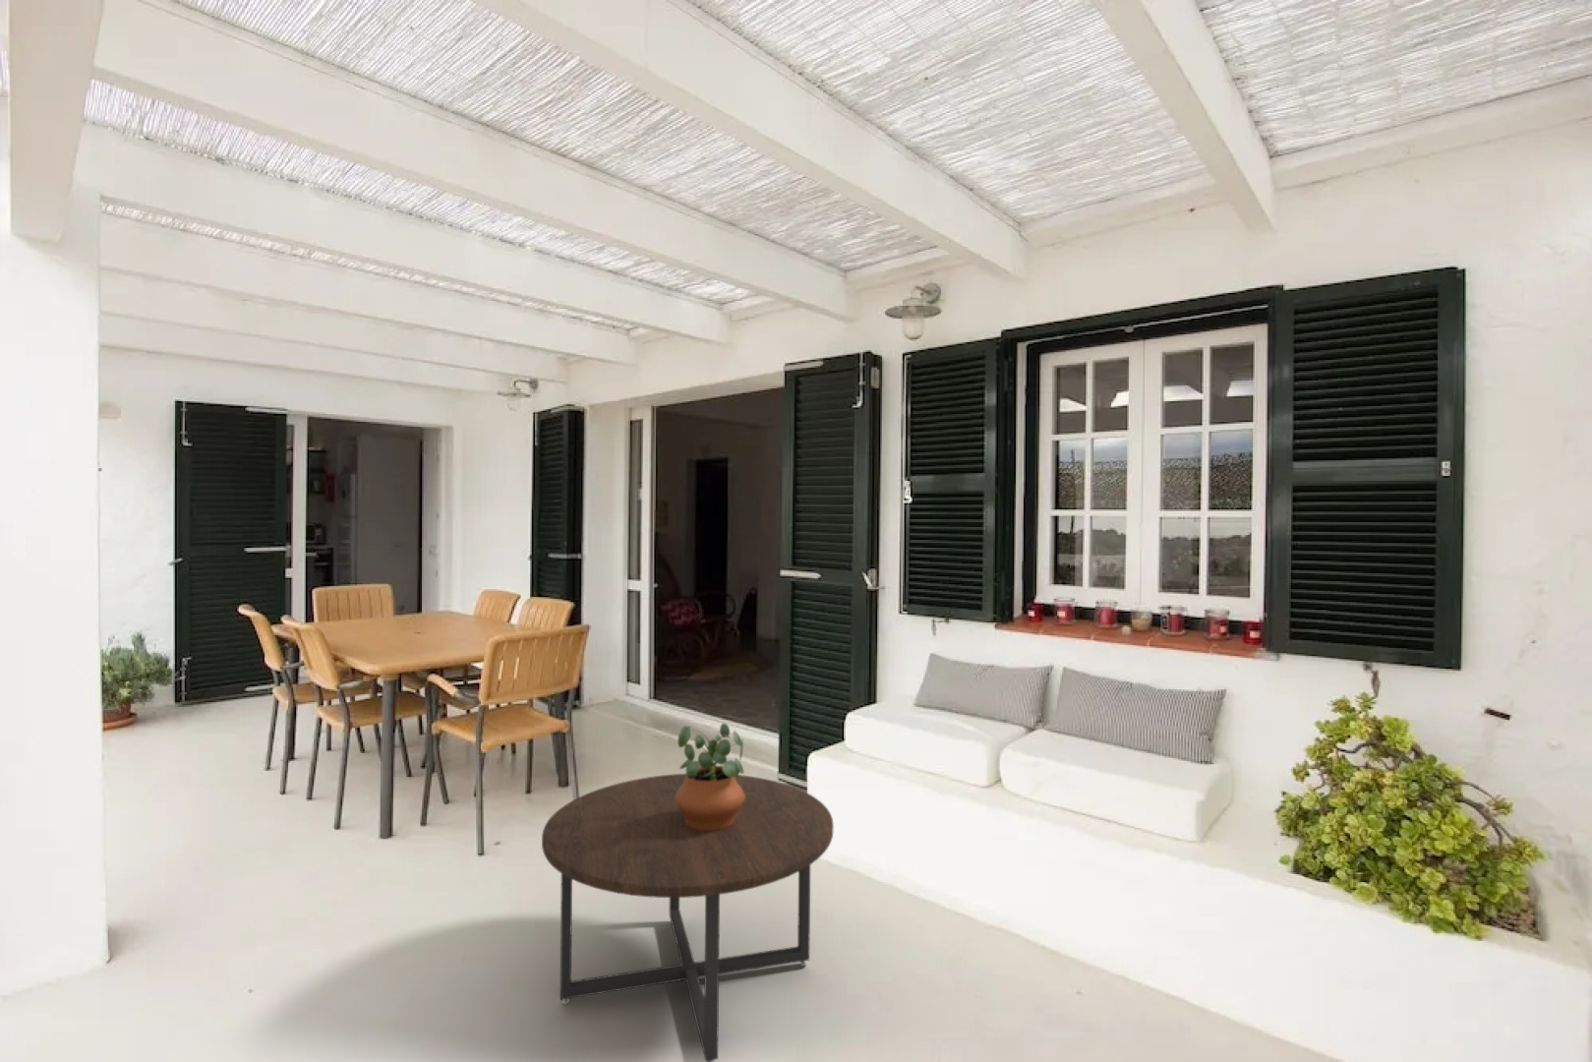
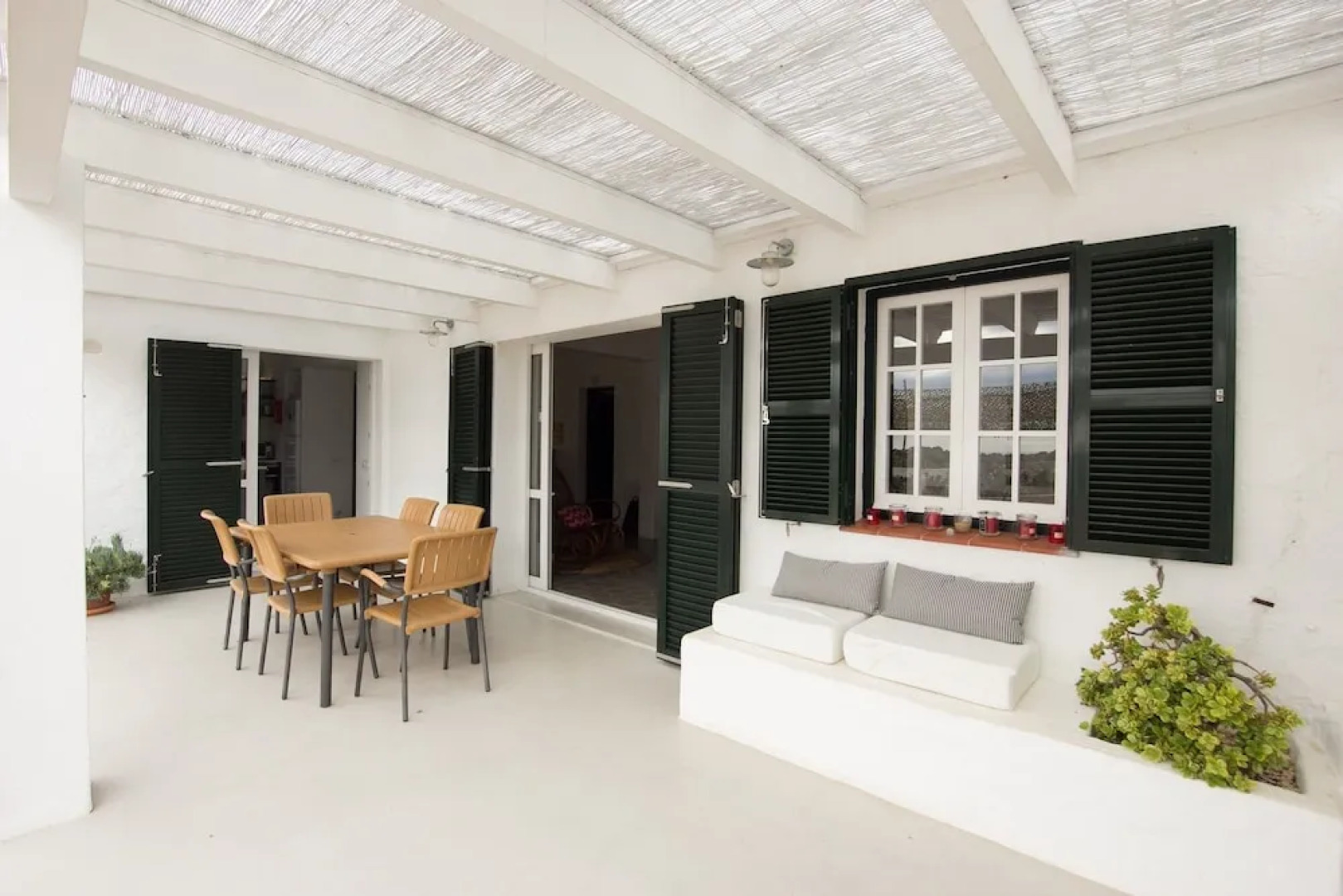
- coffee table (689, 897)
- potted plant (714, 776)
